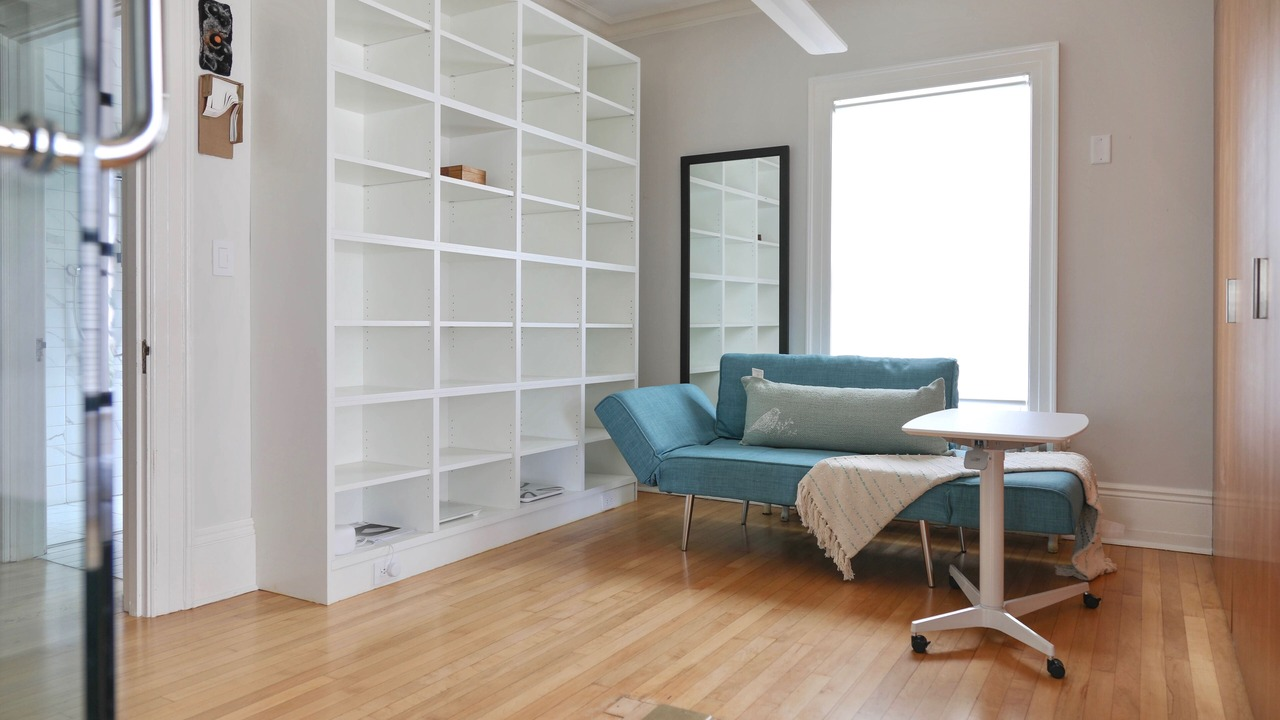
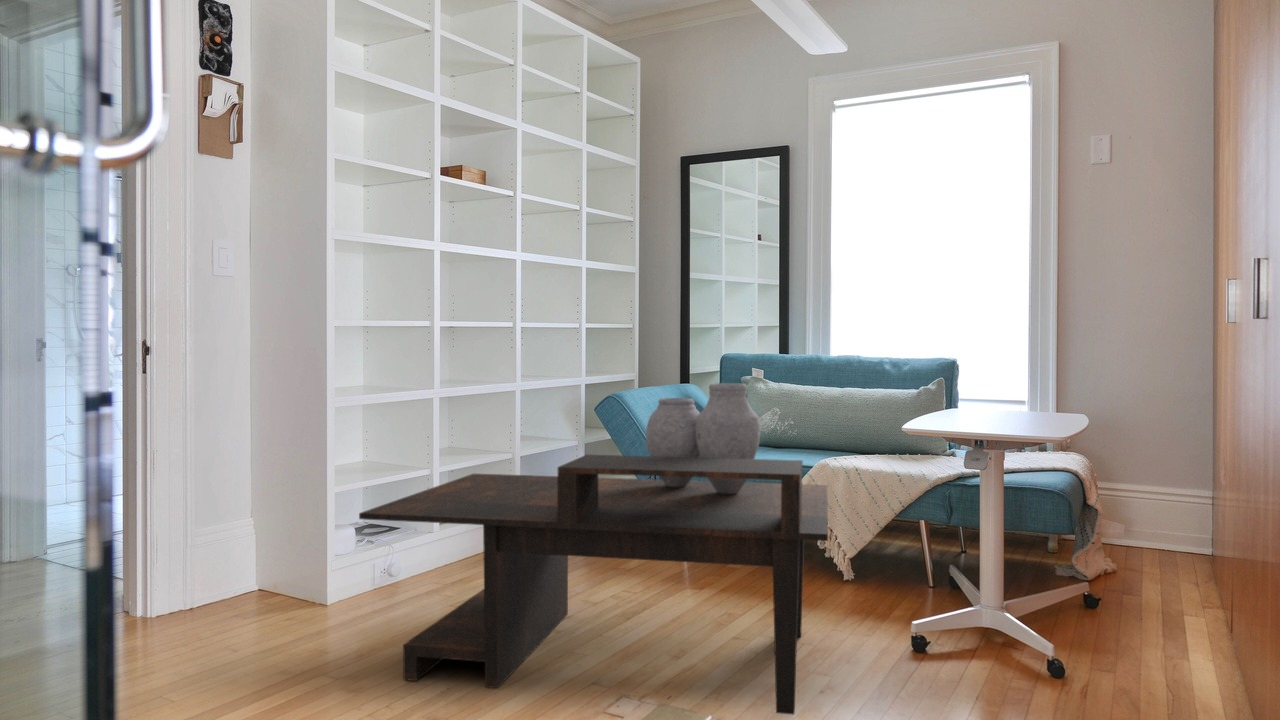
+ coffee table (615, 552)
+ vase (701, 435)
